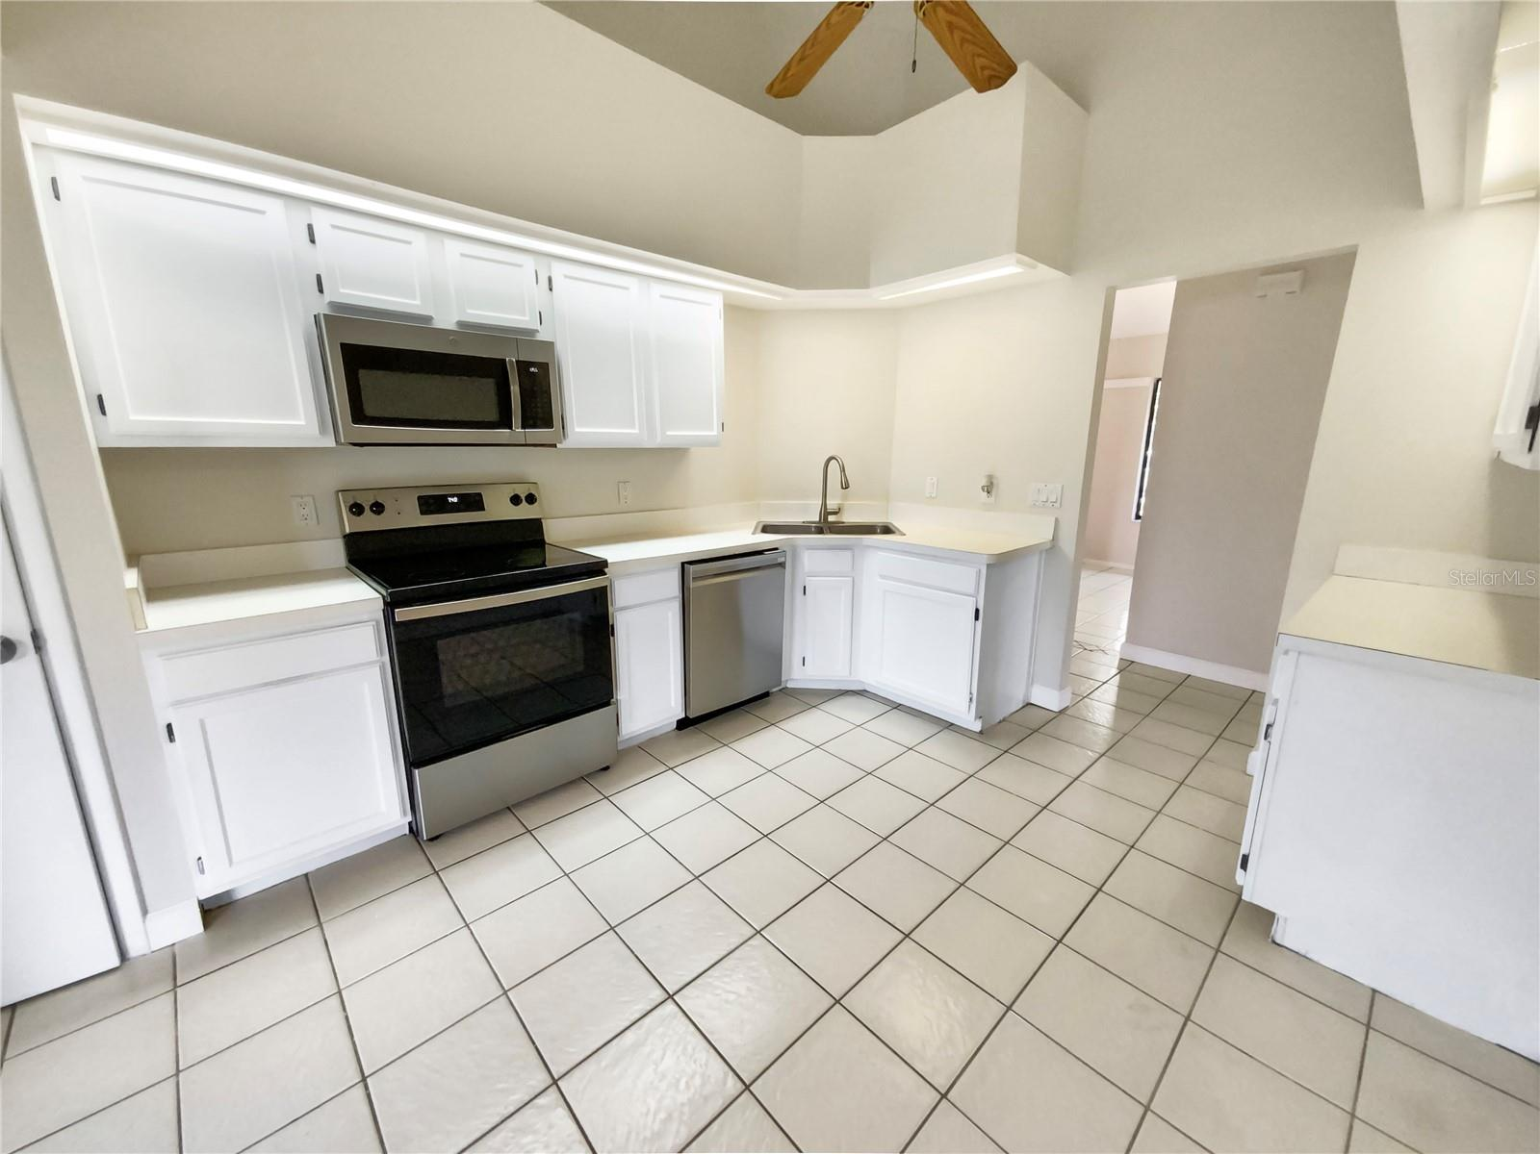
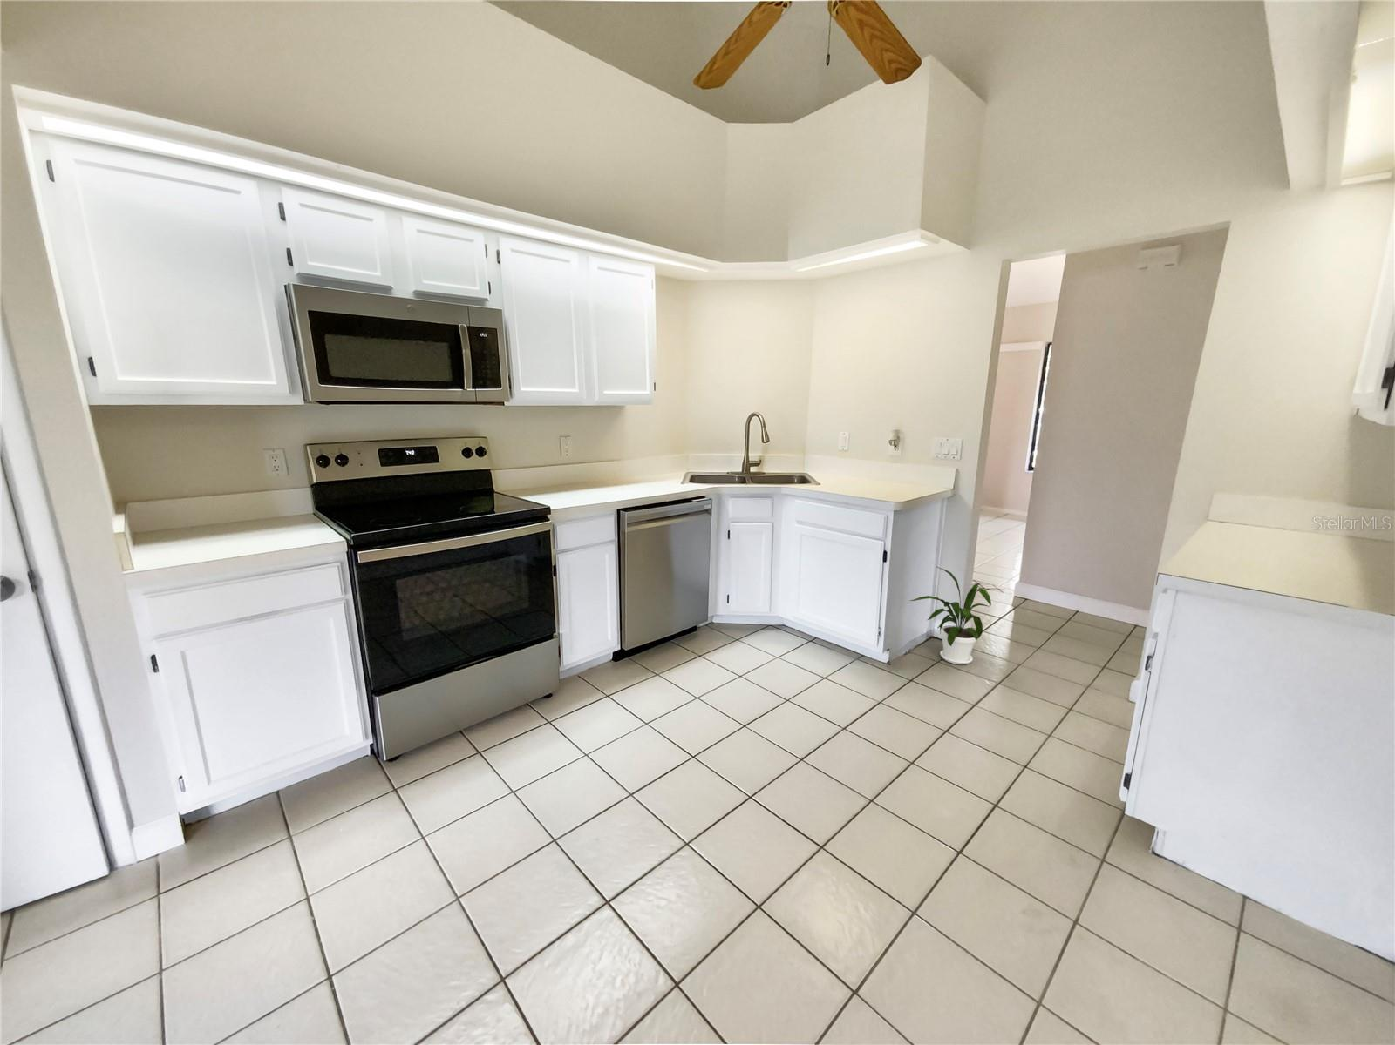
+ house plant (958, 617)
